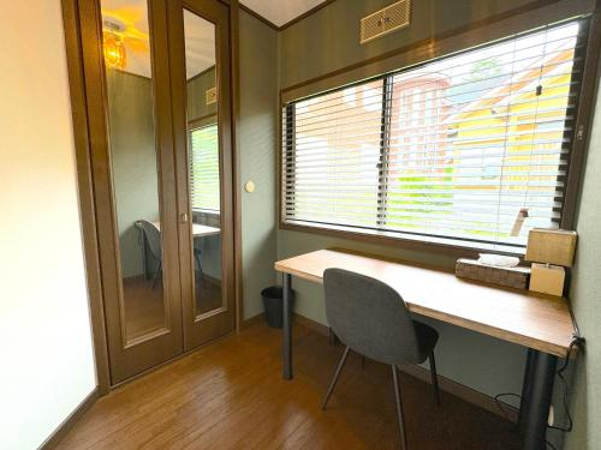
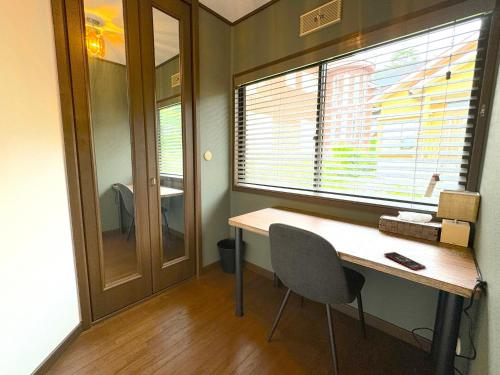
+ smartphone (403, 260)
